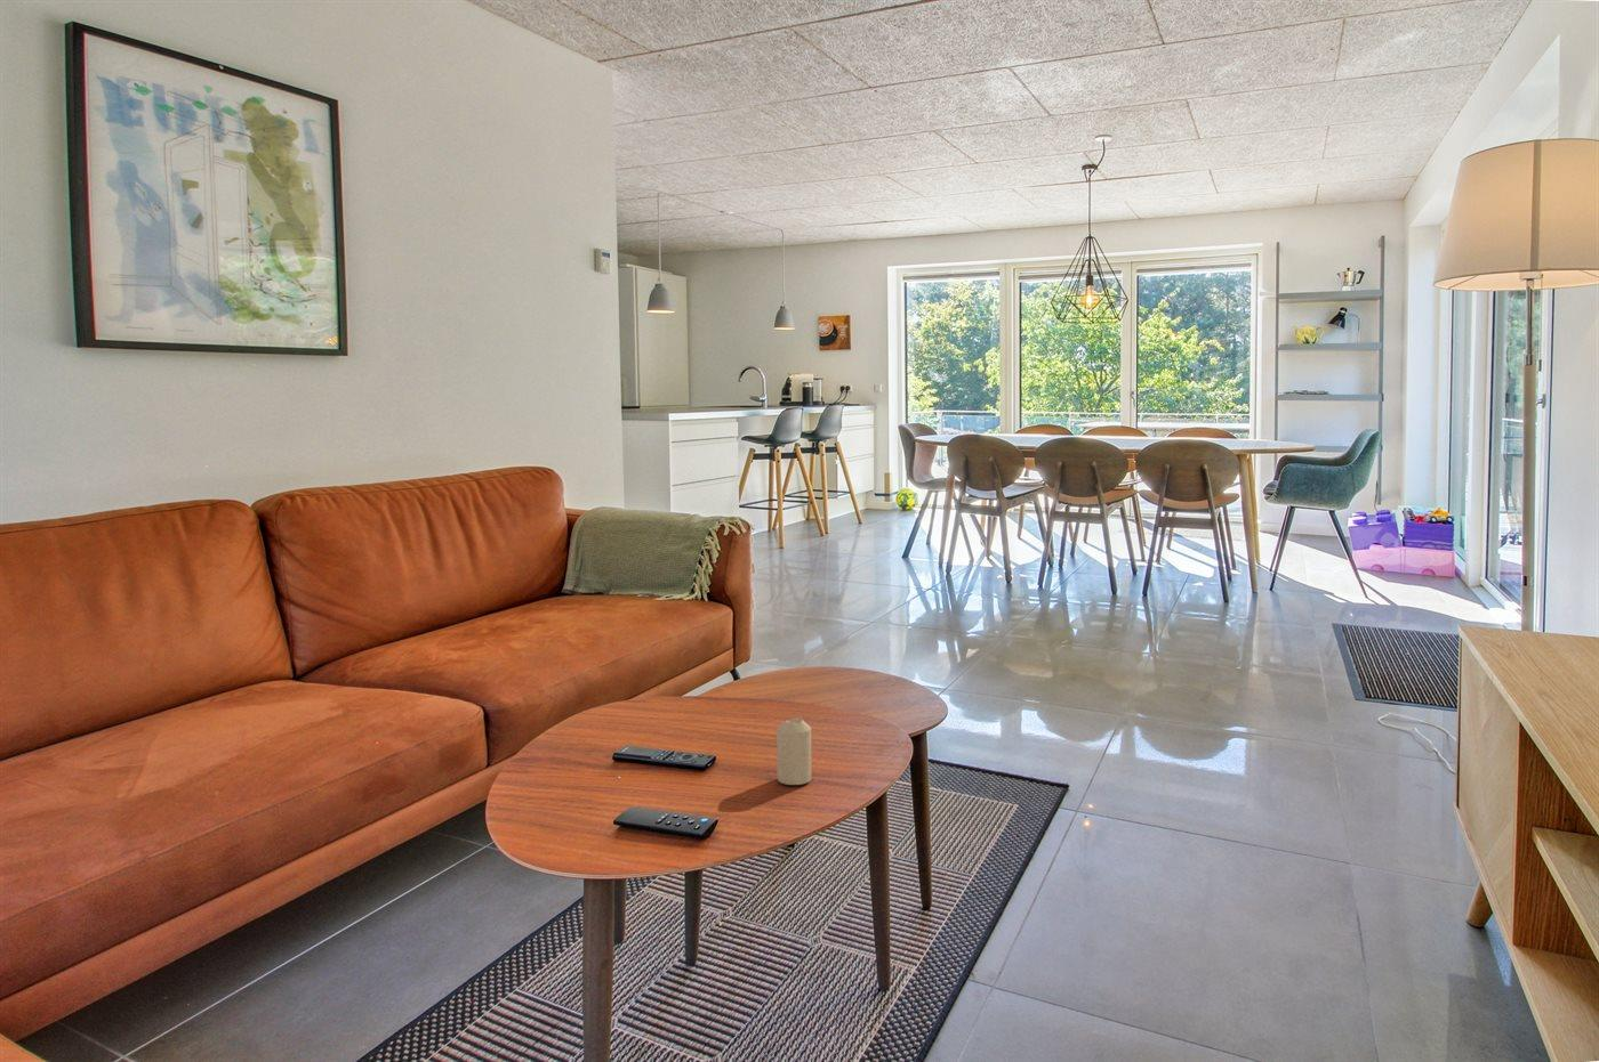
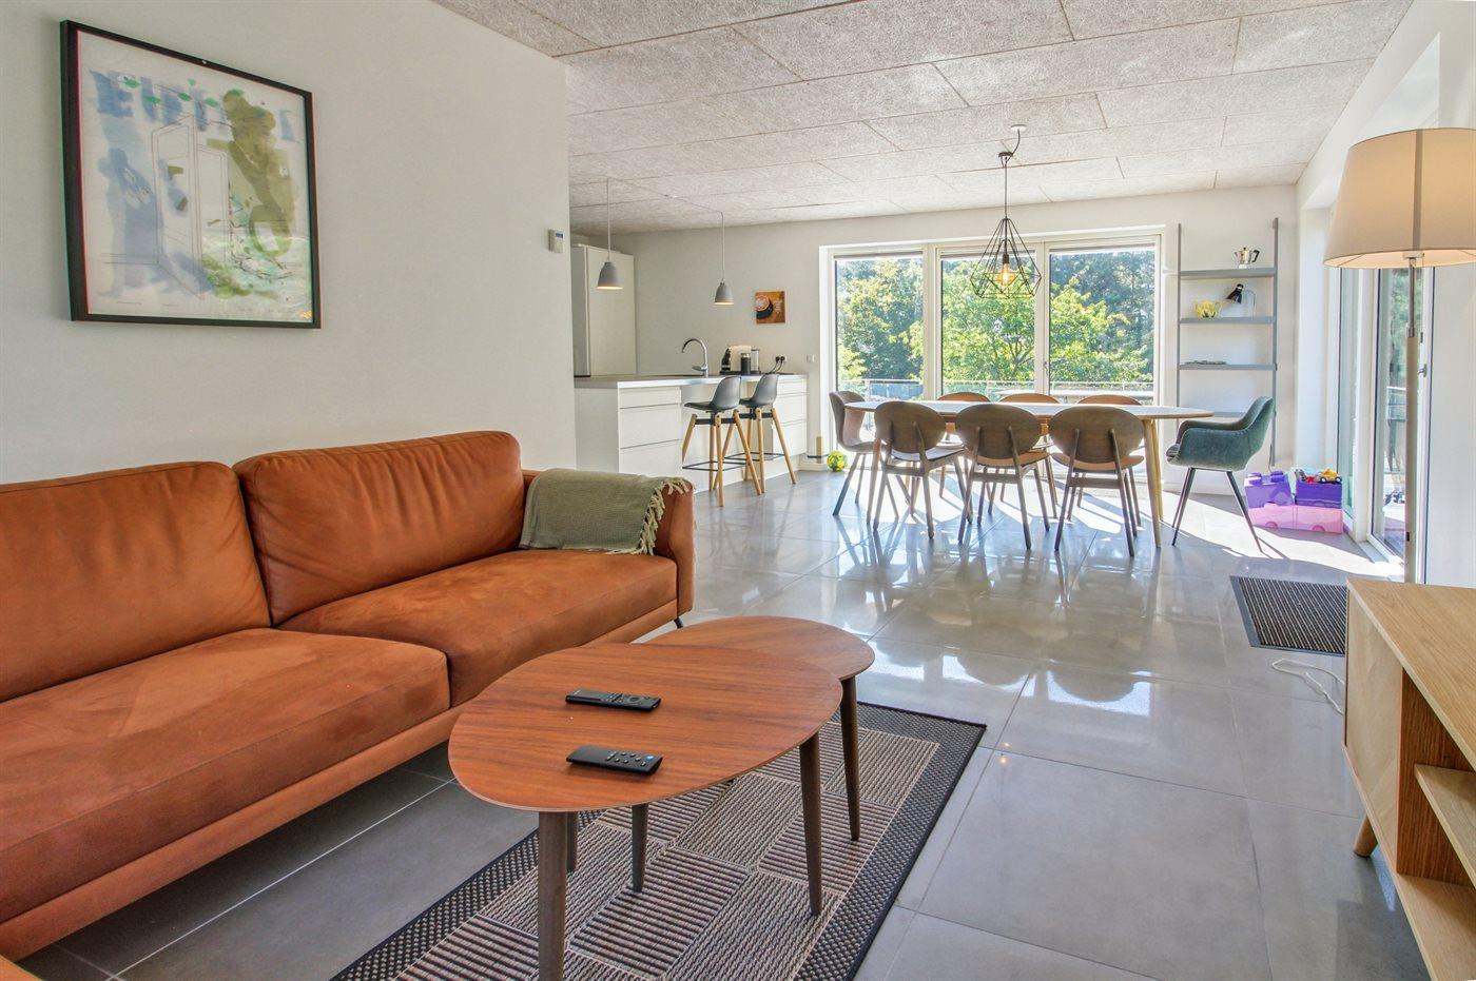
- candle (794, 749)
